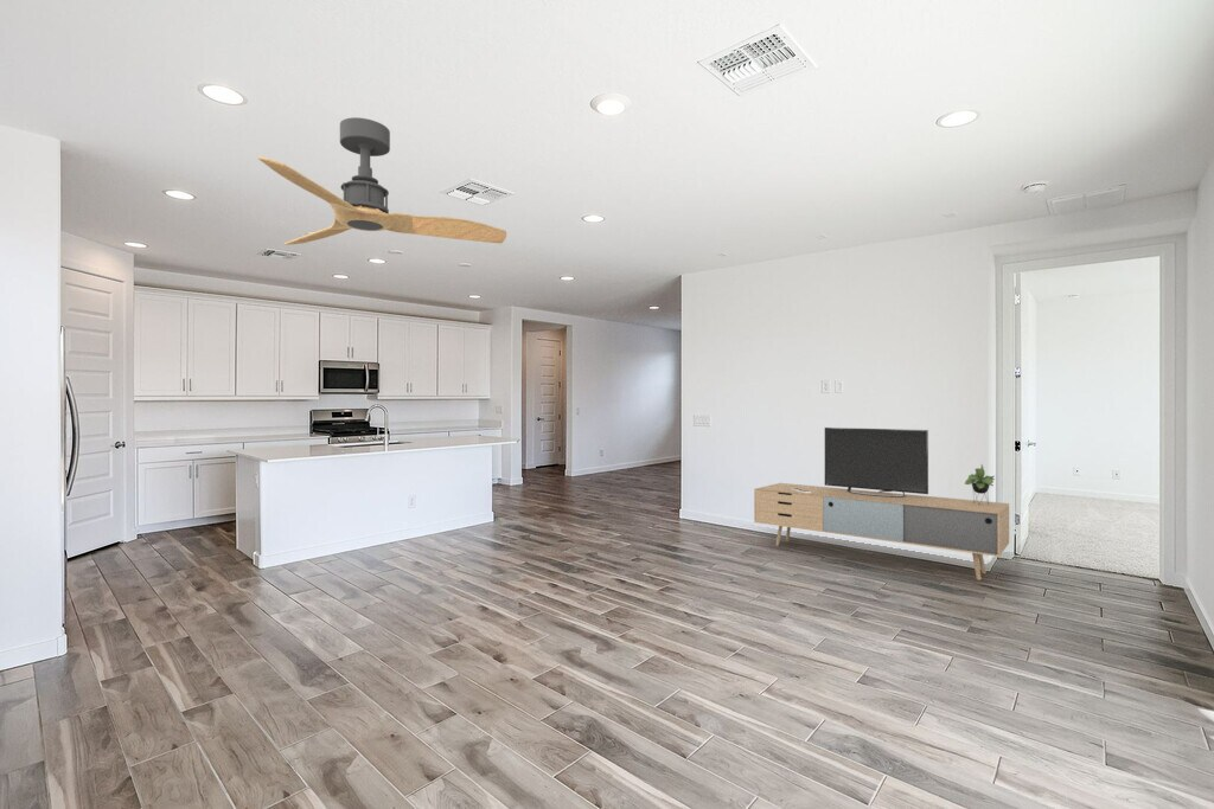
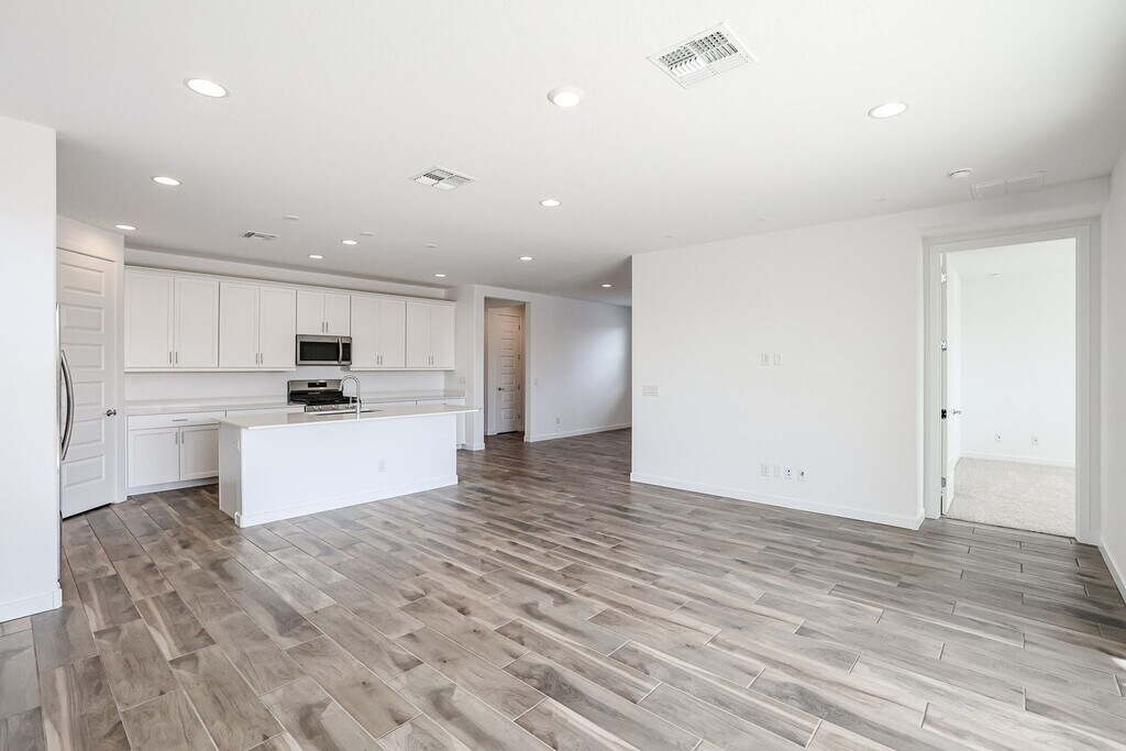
- media console (871, 493)
- ceiling fan (386, 190)
